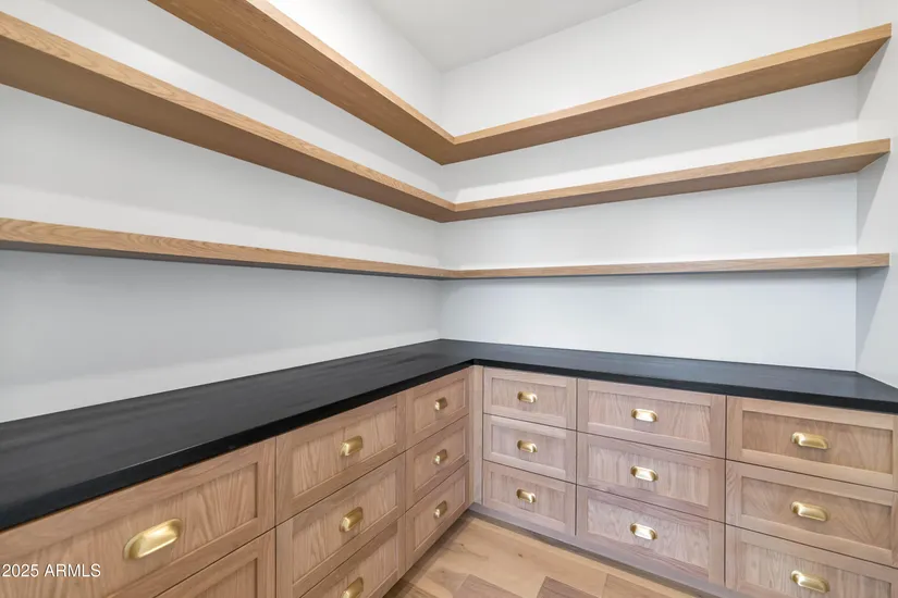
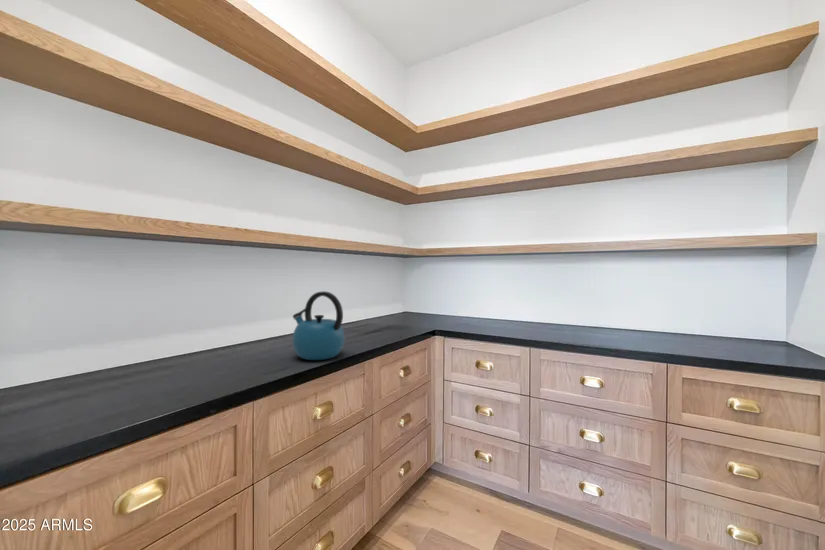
+ kettle (316, 323)
